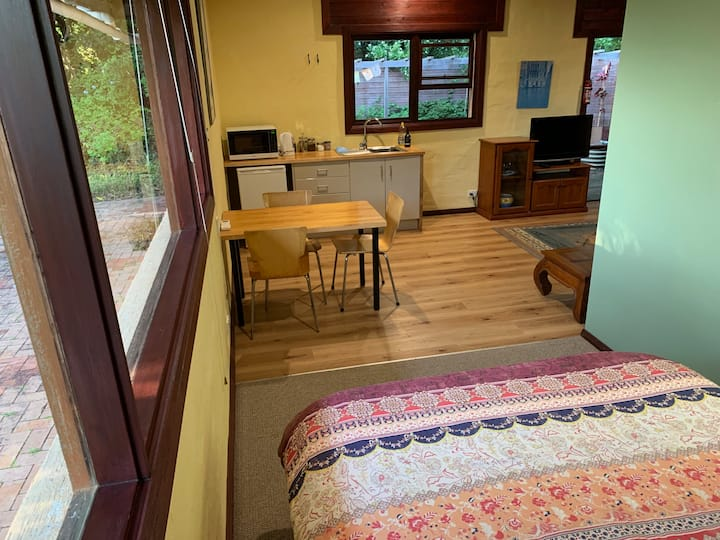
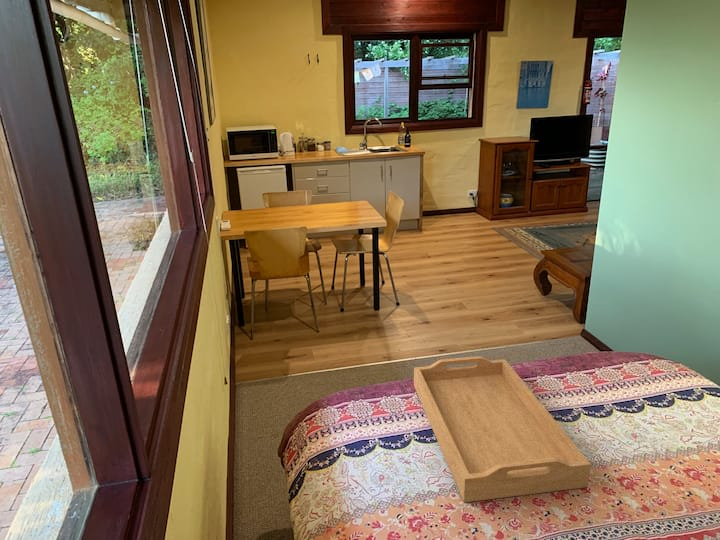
+ serving tray (488, 415)
